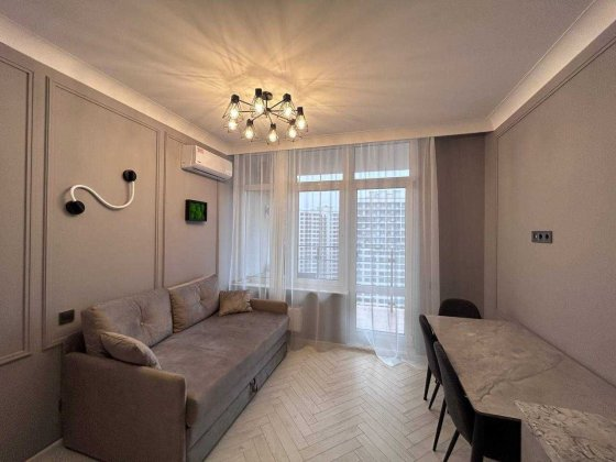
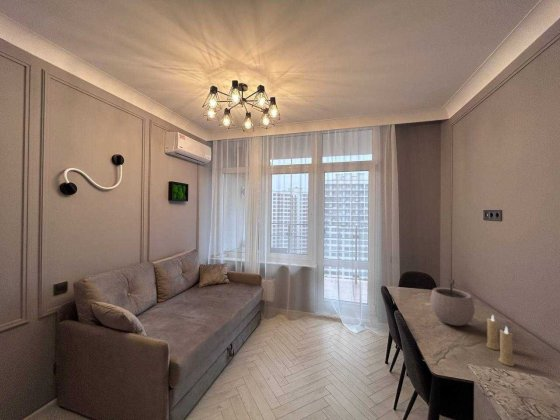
+ candle (500, 337)
+ plant pot (451, 300)
